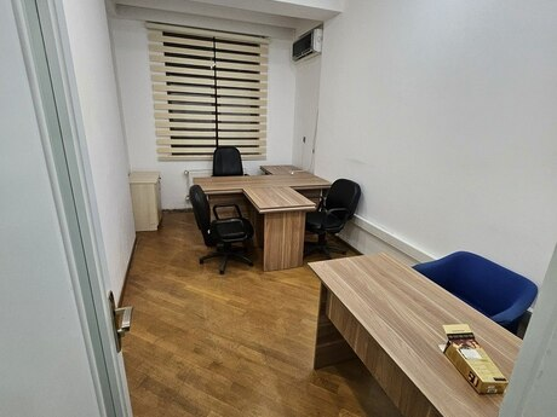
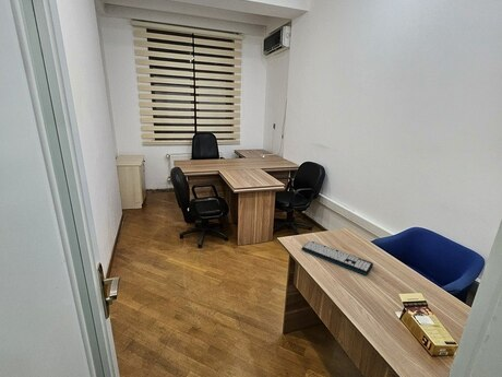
+ keyboard (335, 255)
